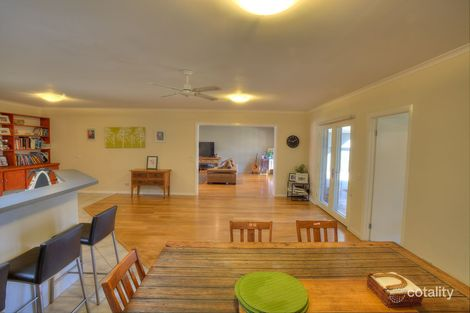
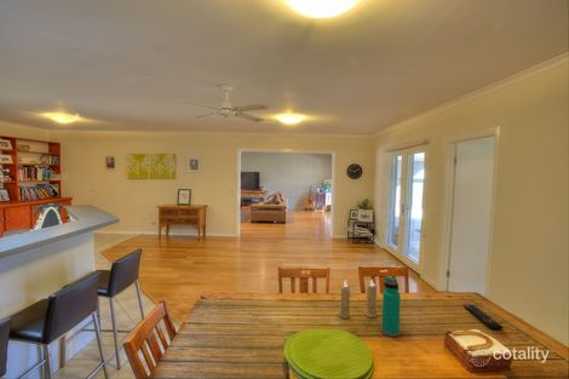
+ remote control (481, 316)
+ candle (349, 297)
+ water bottle (391, 304)
